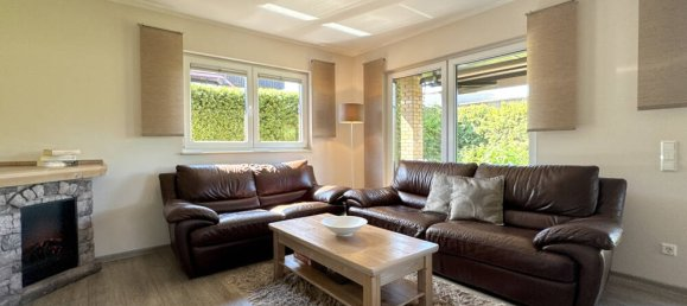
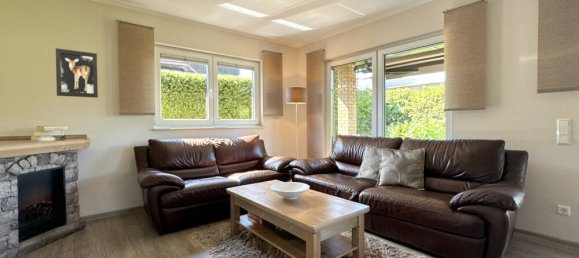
+ wall art (77, 73)
